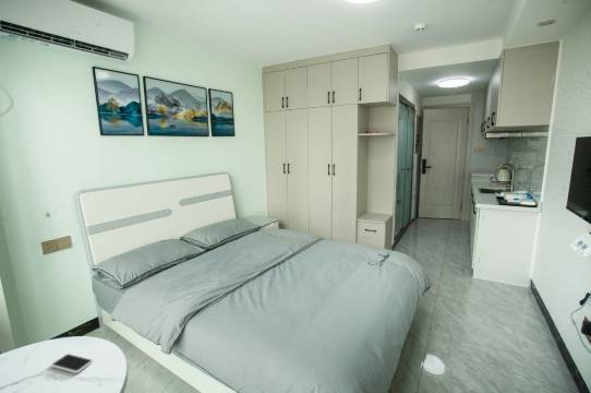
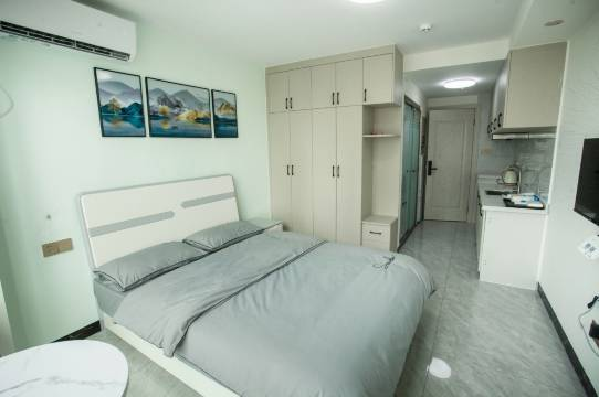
- smartphone (72, 362)
